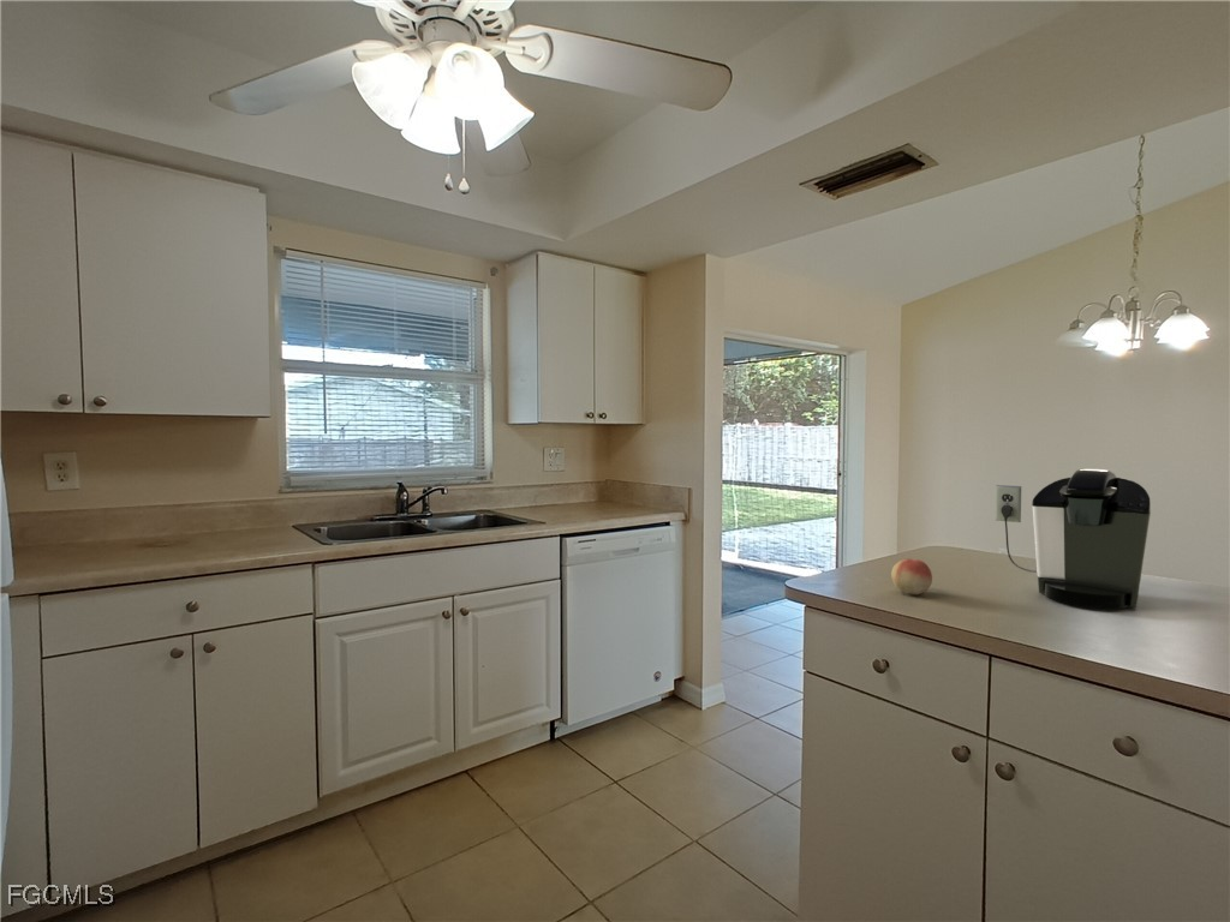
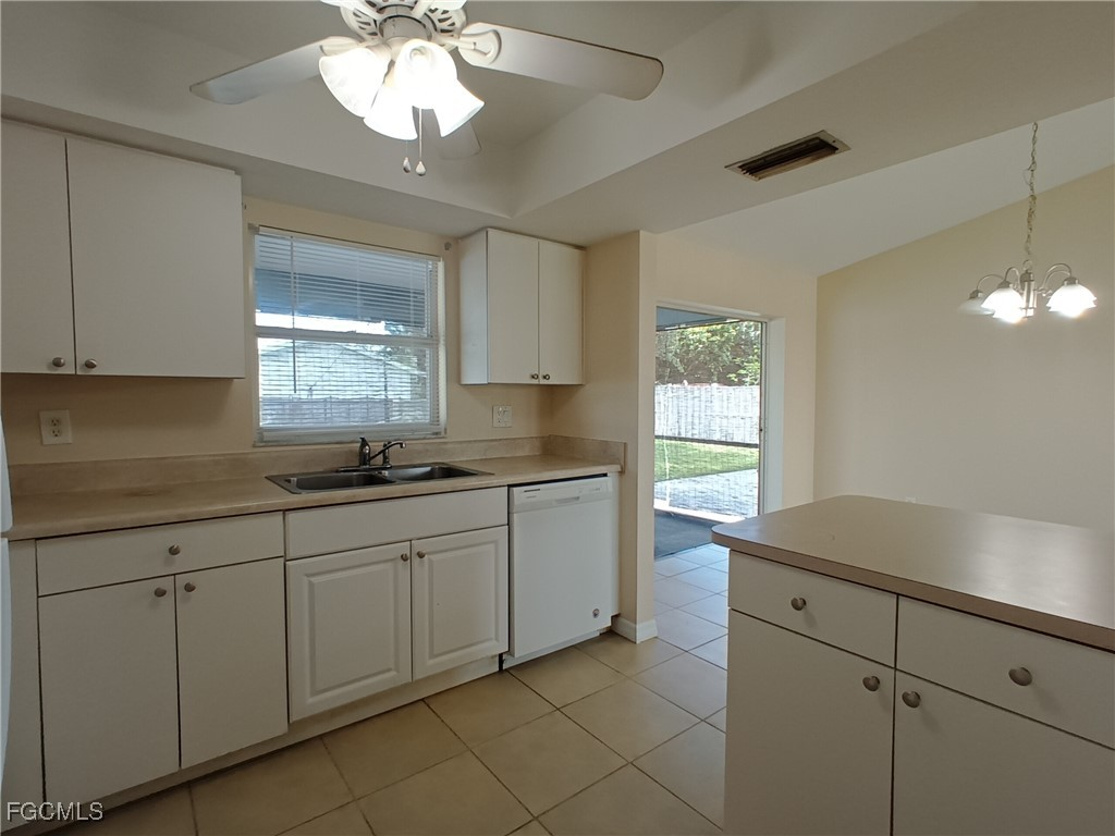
- coffee maker (1058, 529)
- fruit (909, 575)
